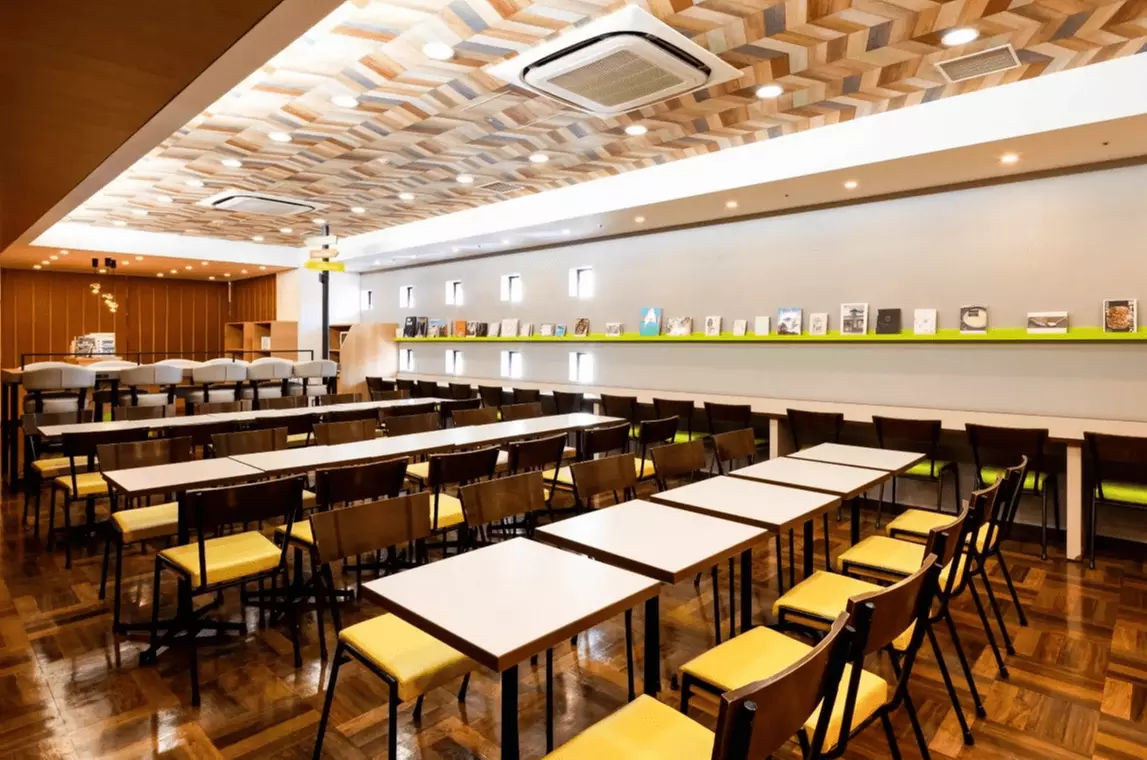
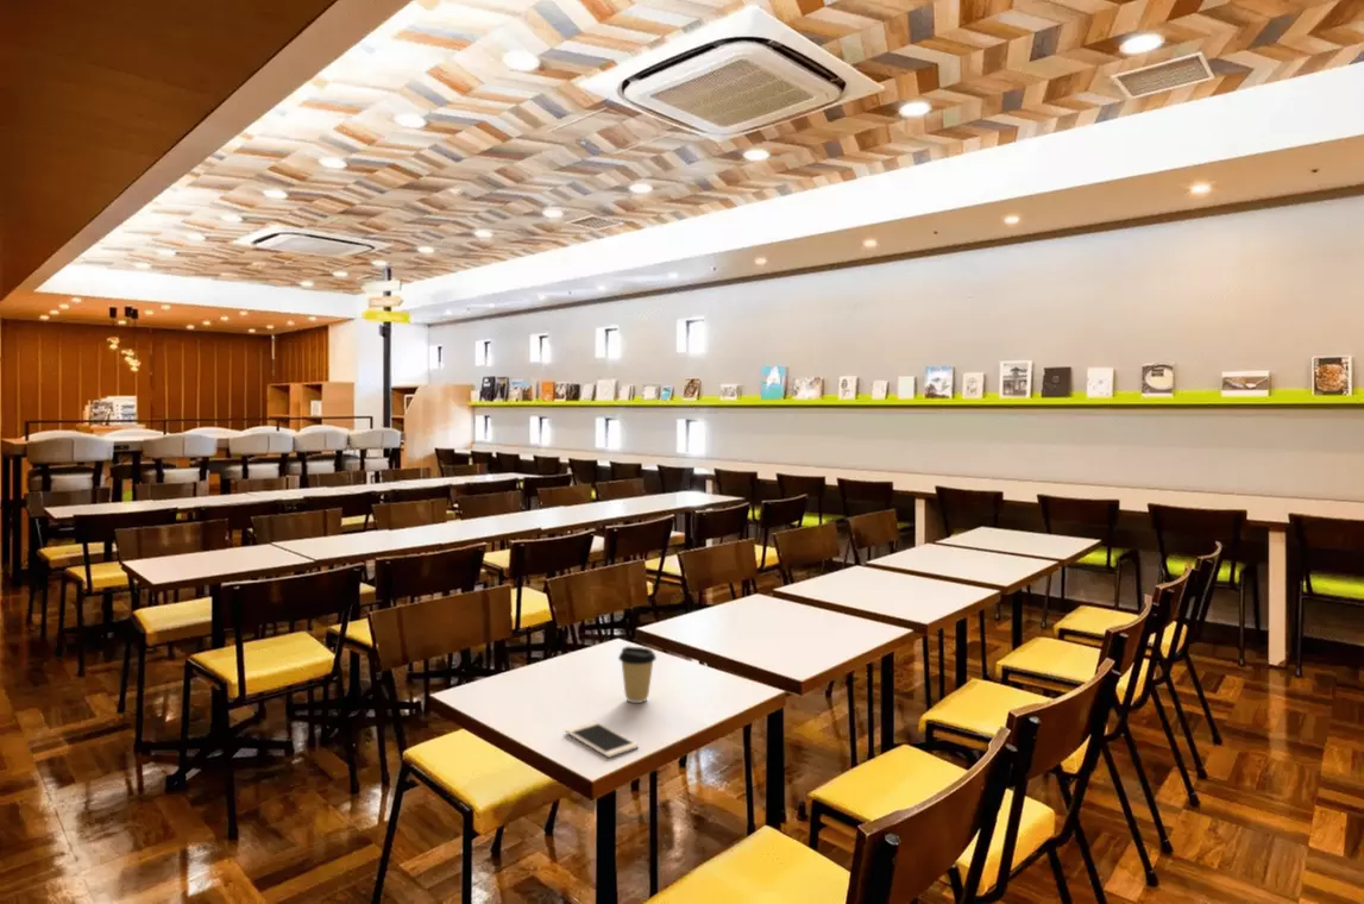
+ cell phone (601, 737)
+ coffee cup (636, 674)
